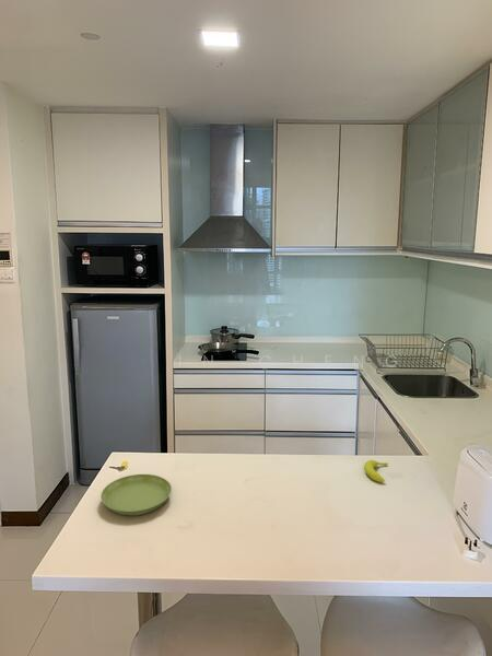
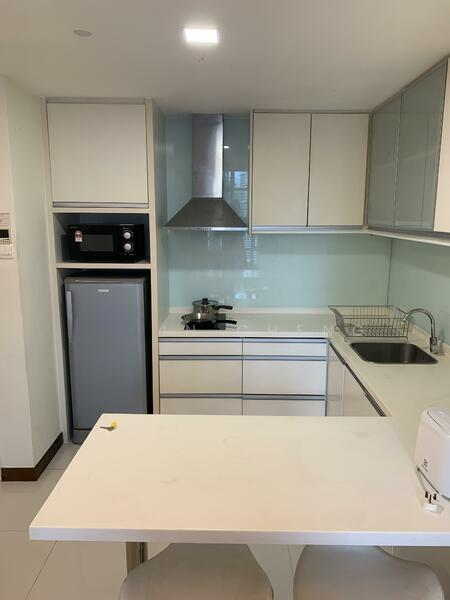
- banana (375, 466)
- saucer (137, 495)
